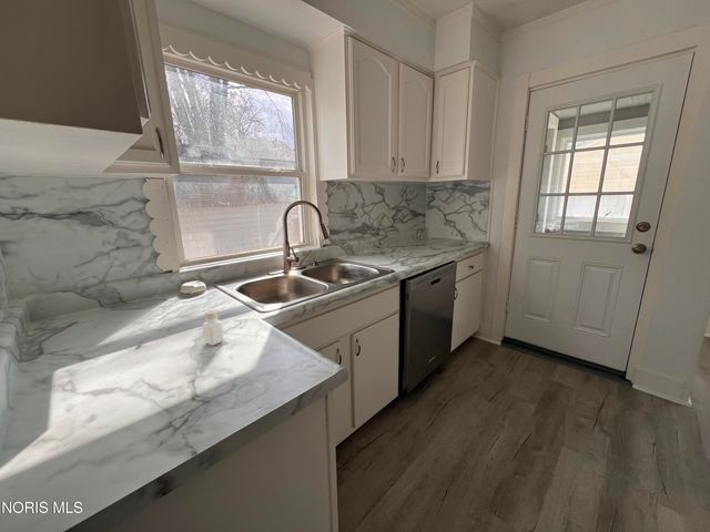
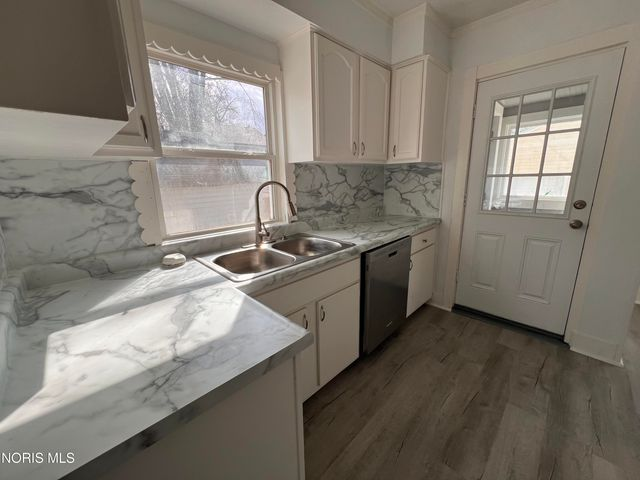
- pepper shaker (212, 327)
